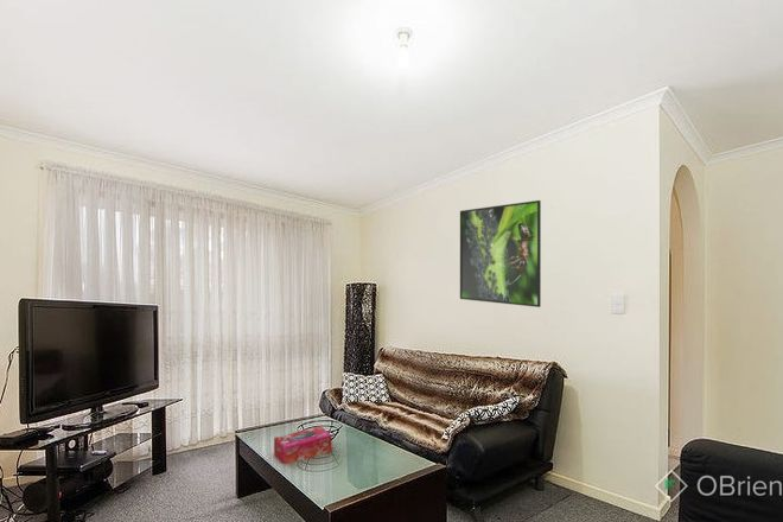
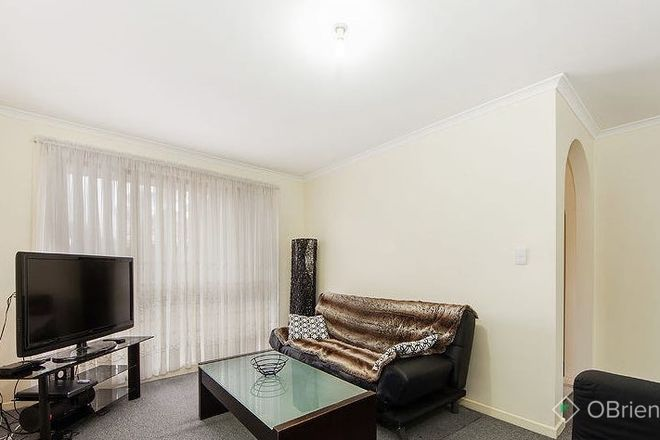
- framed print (496, 254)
- tissue box (303, 444)
